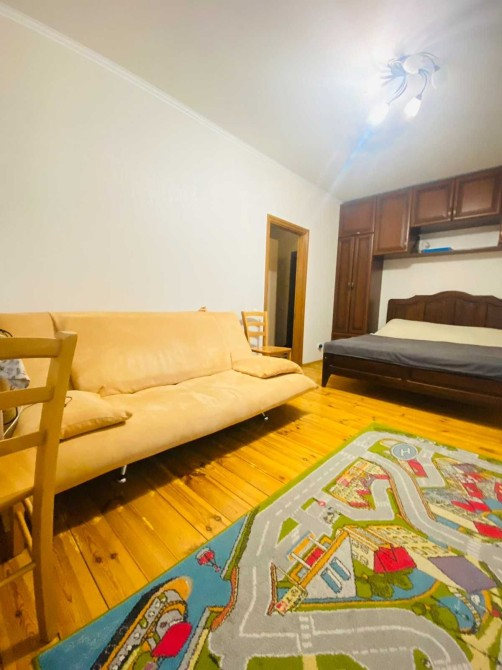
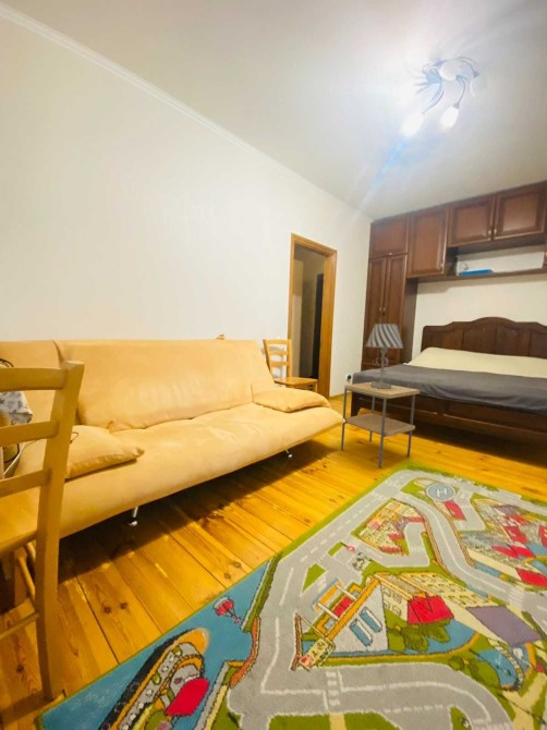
+ table lamp (382, 355)
+ side table (378, 421)
